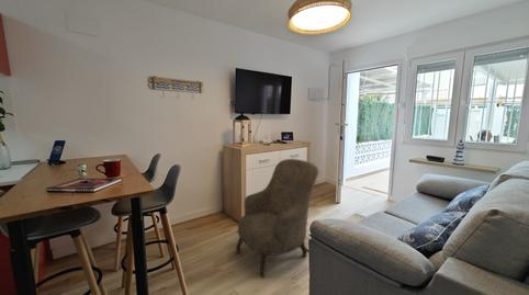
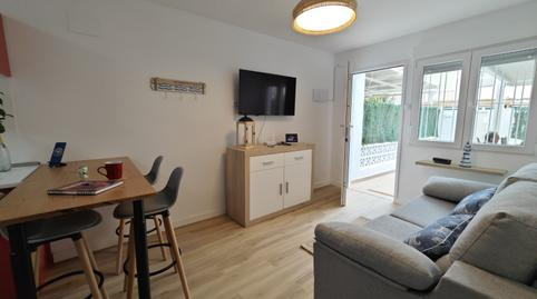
- armchair (278, 208)
